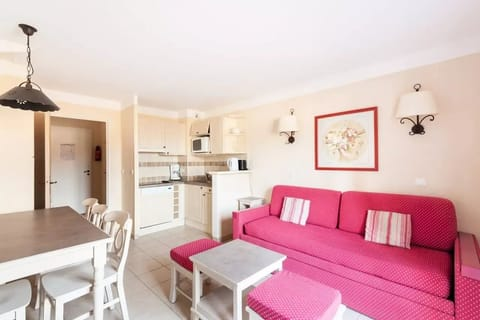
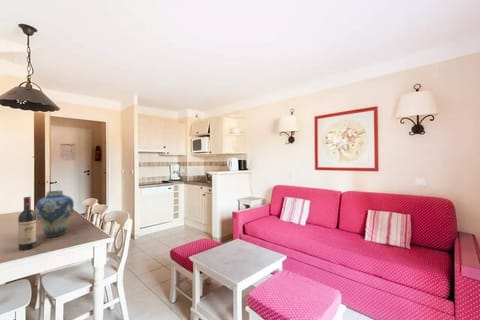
+ vase (55, 213)
+ wine bottle (27, 222)
